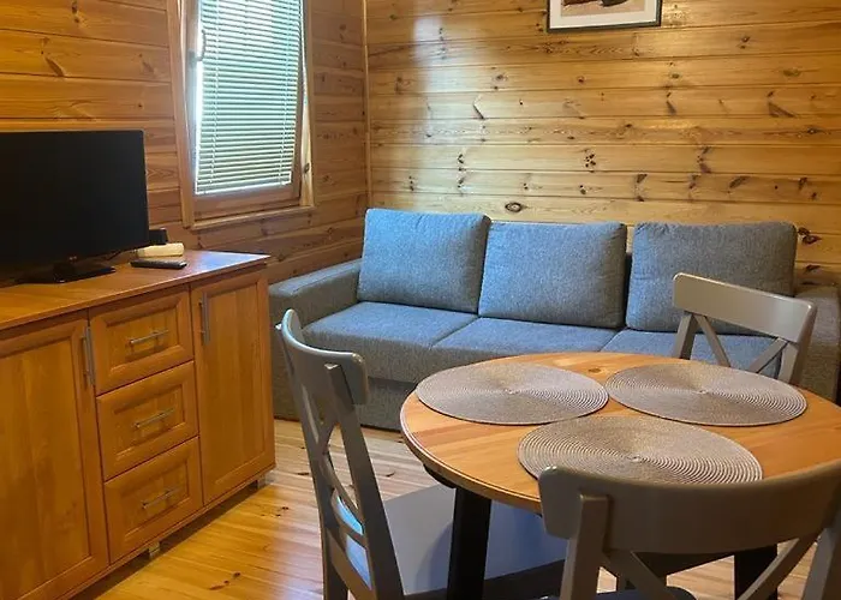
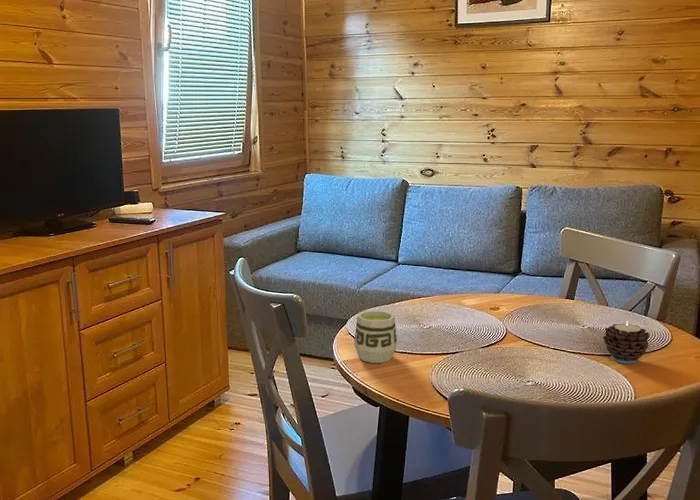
+ cup (375, 336)
+ candle (626, 340)
